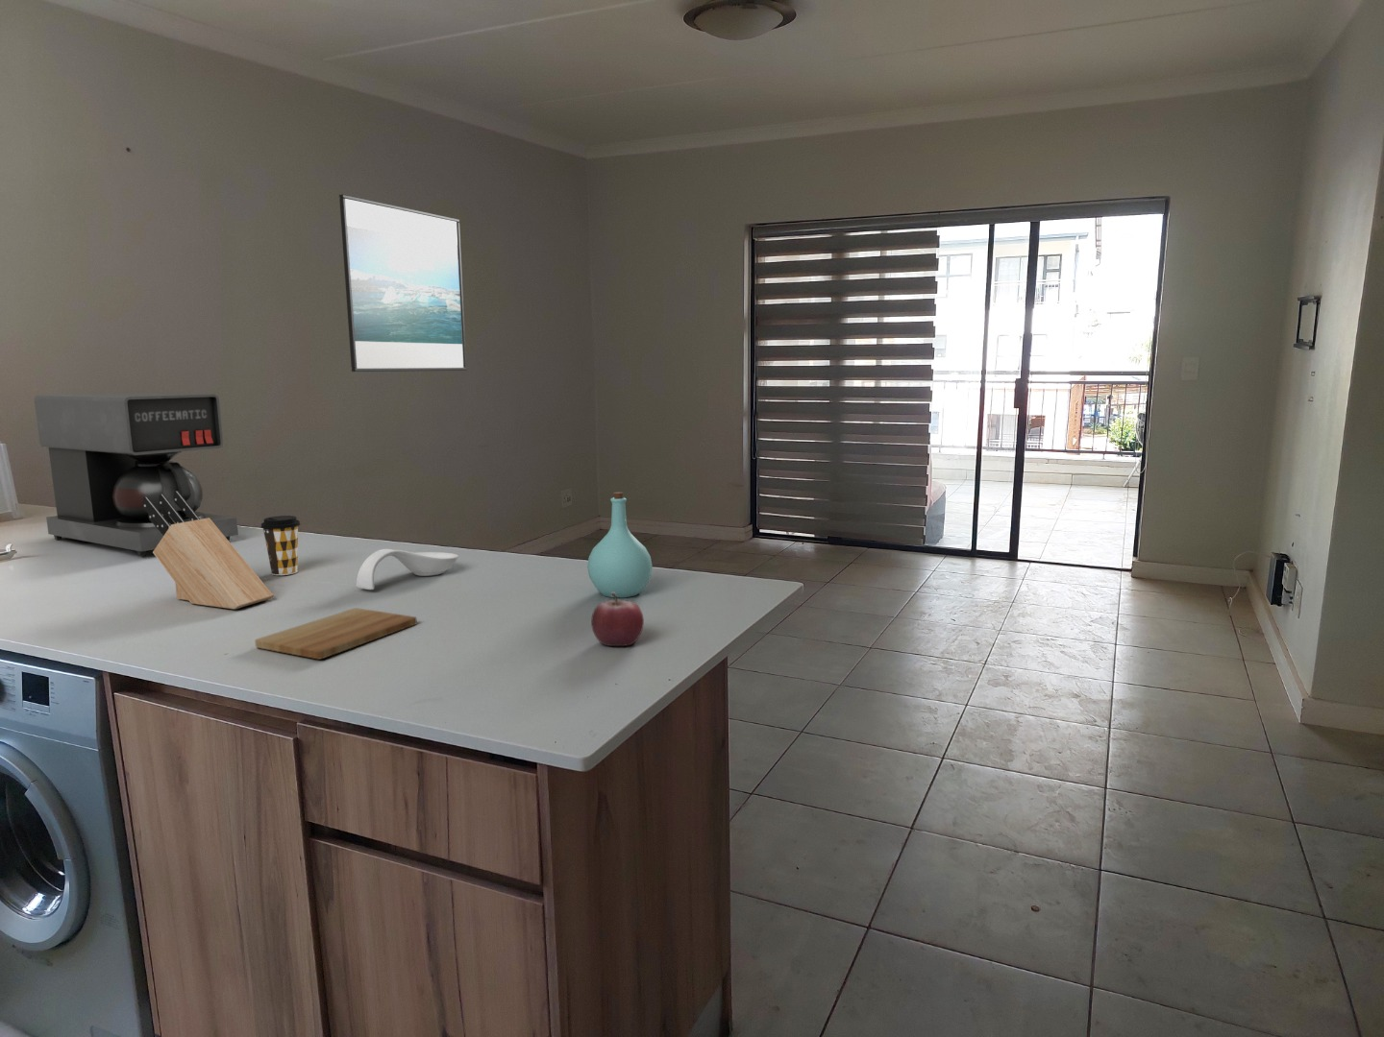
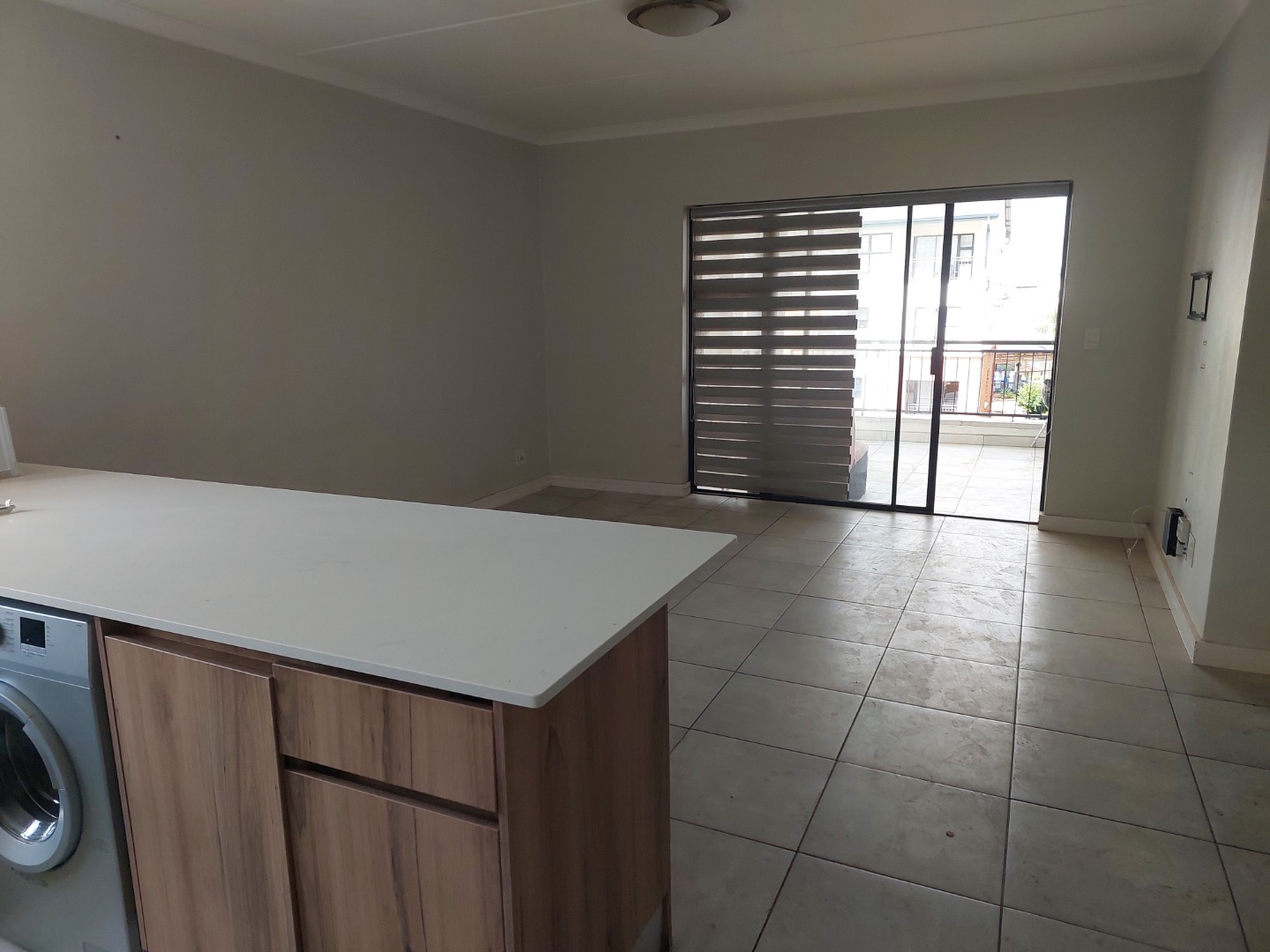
- cutting board (339, 631)
- coffee maker (134, 467)
- coffee cup (281, 546)
- knife block (203, 547)
- spoon rest (409, 562)
- fruit (617, 618)
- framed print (409, 290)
- bottle (619, 542)
